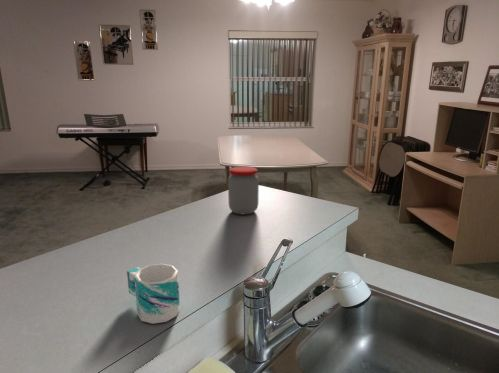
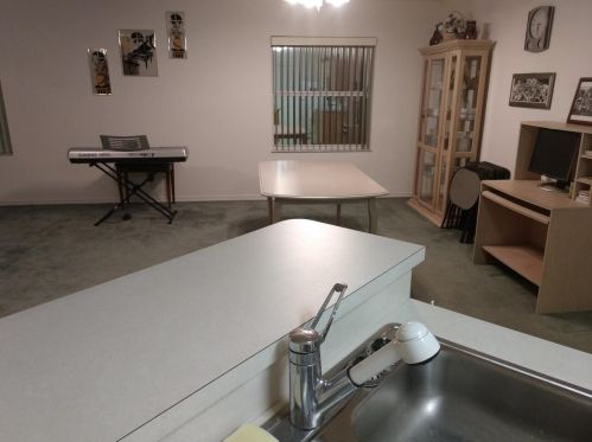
- mug (151, 288)
- jar (243, 190)
